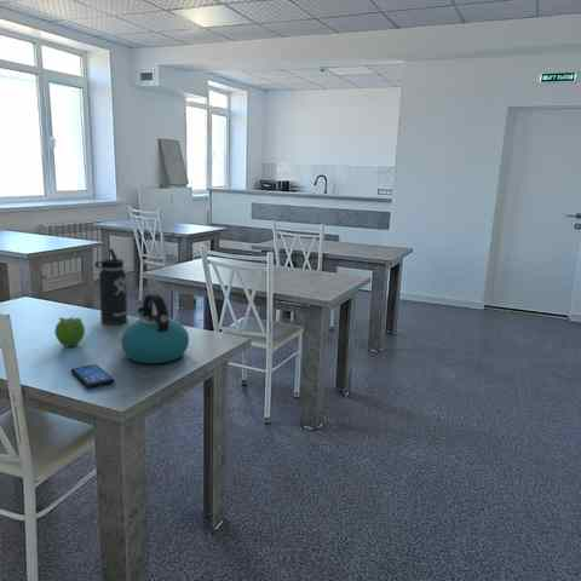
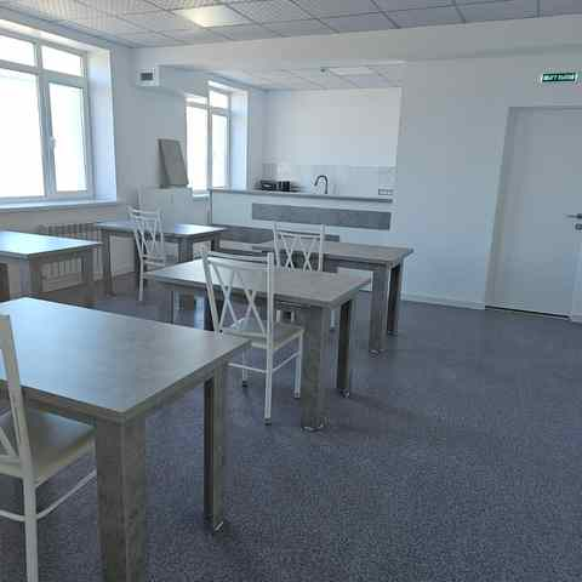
- fruit (69, 330)
- smartphone (92, 375)
- thermos bottle (110, 286)
- kettle (154, 323)
